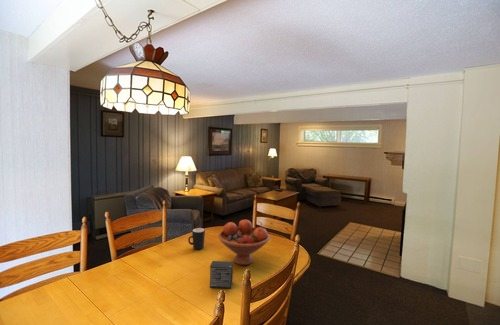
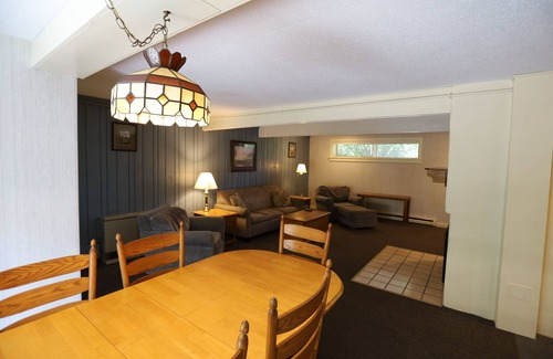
- small box (221, 274)
- mug (196, 239)
- fruit bowl (243, 243)
